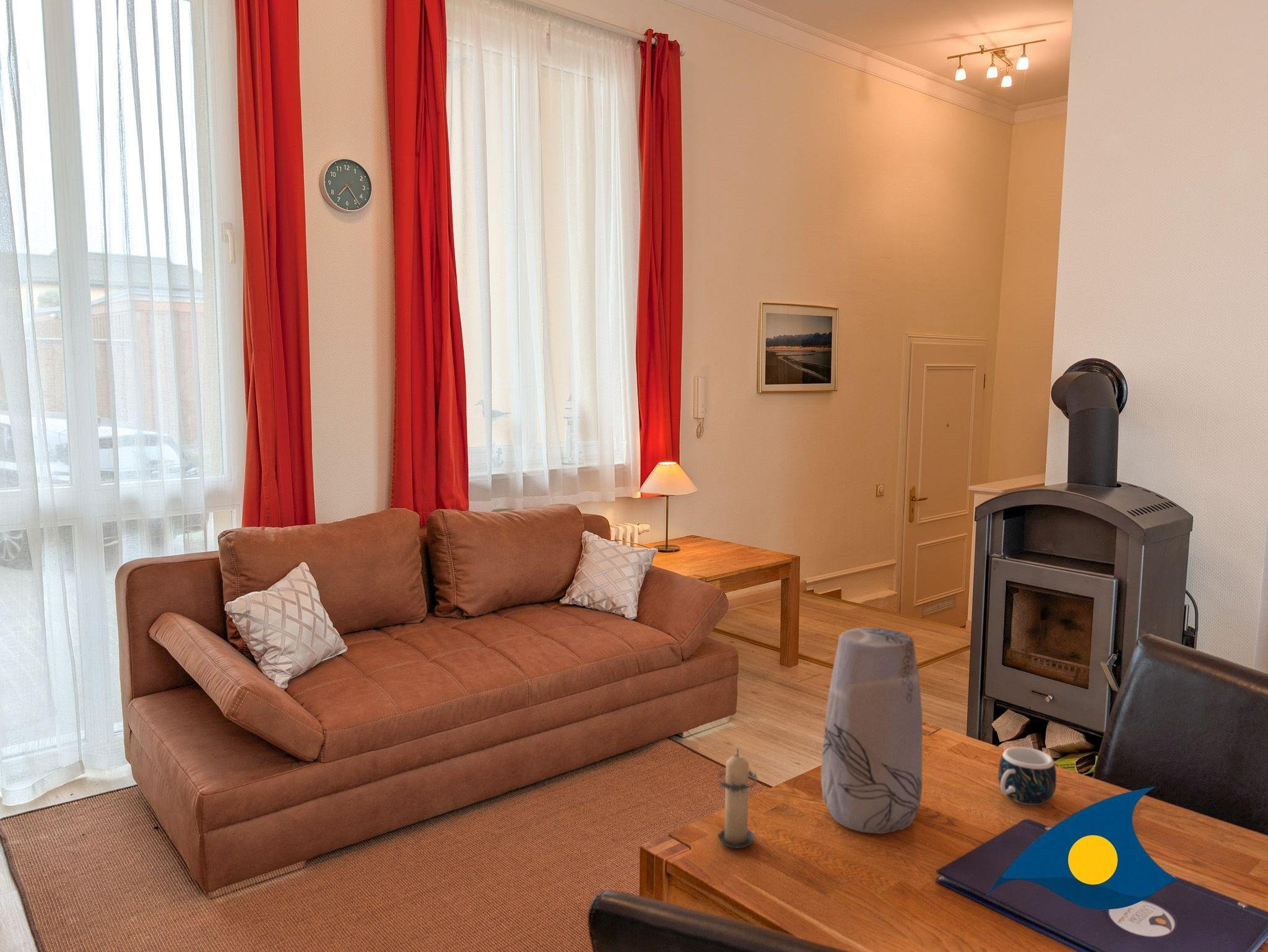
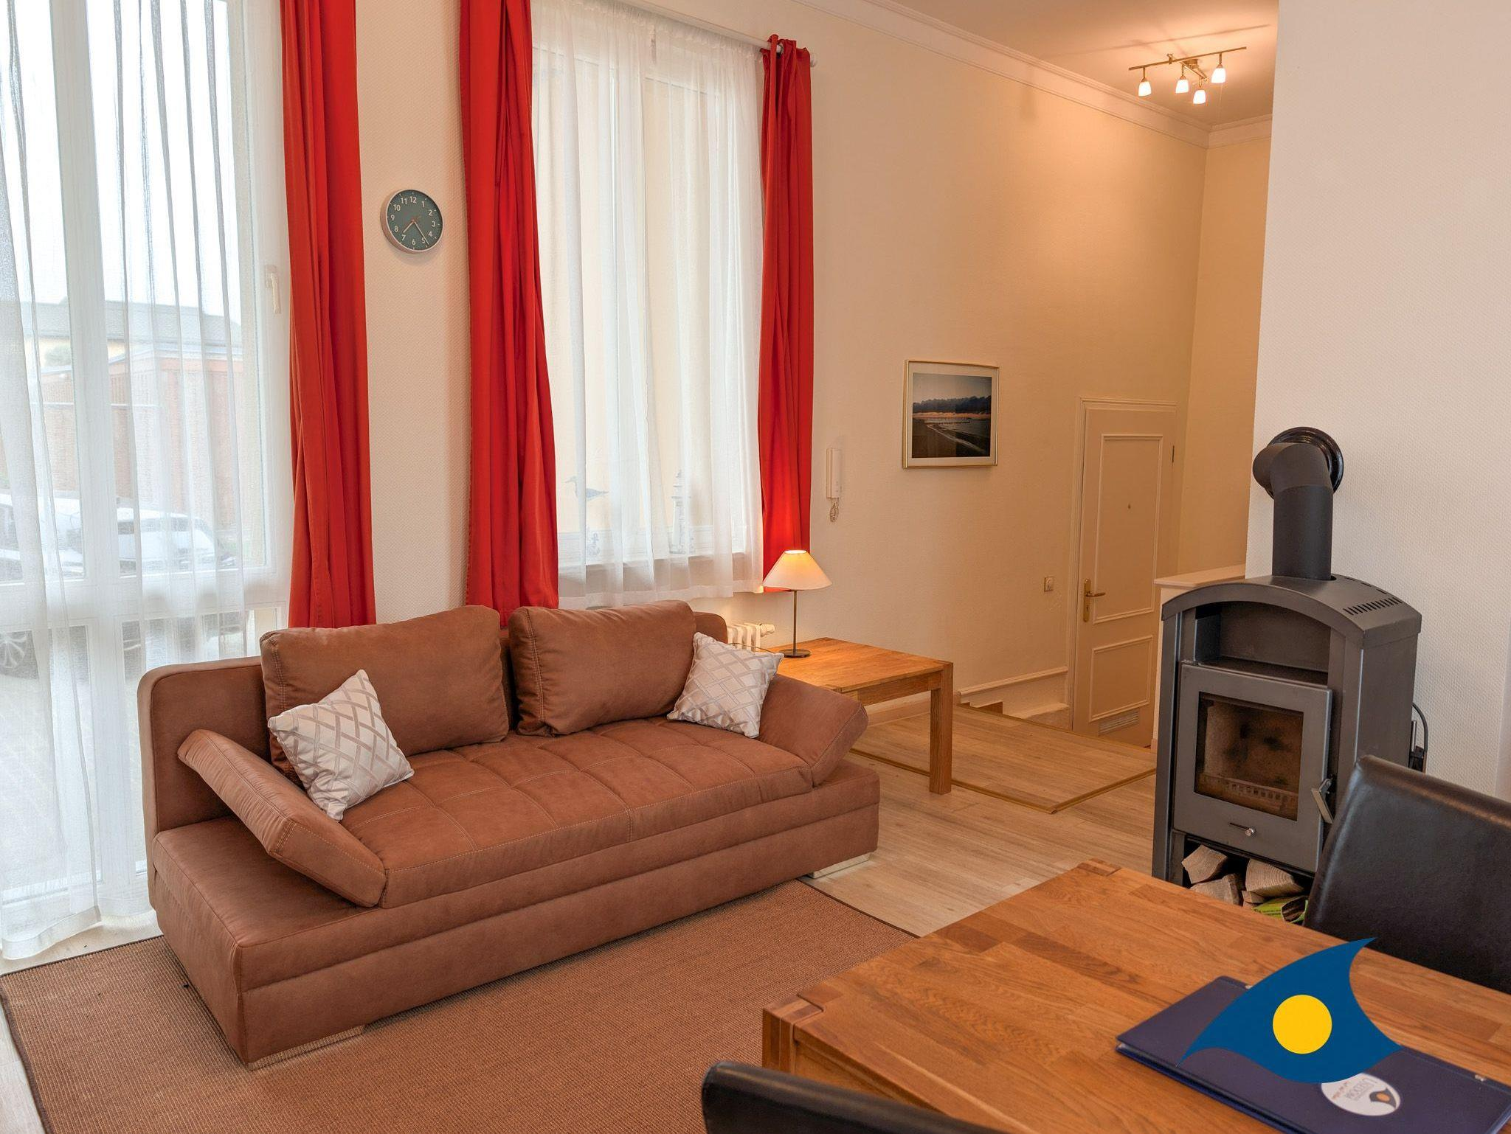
- candle (737, 795)
- vase (872, 727)
- mug (1022, 779)
